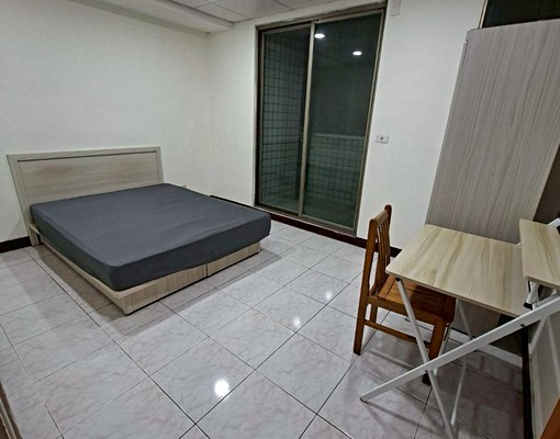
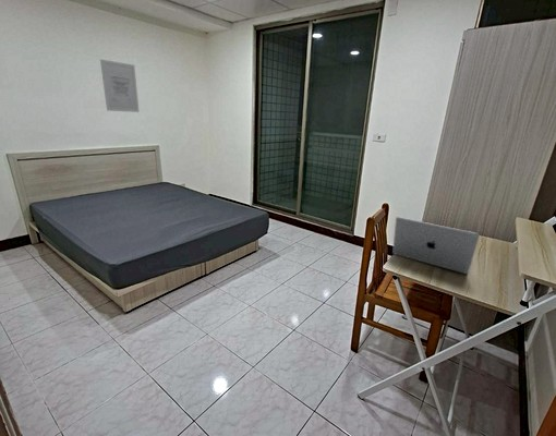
+ wall art (120, 87)
+ laptop (434, 238)
